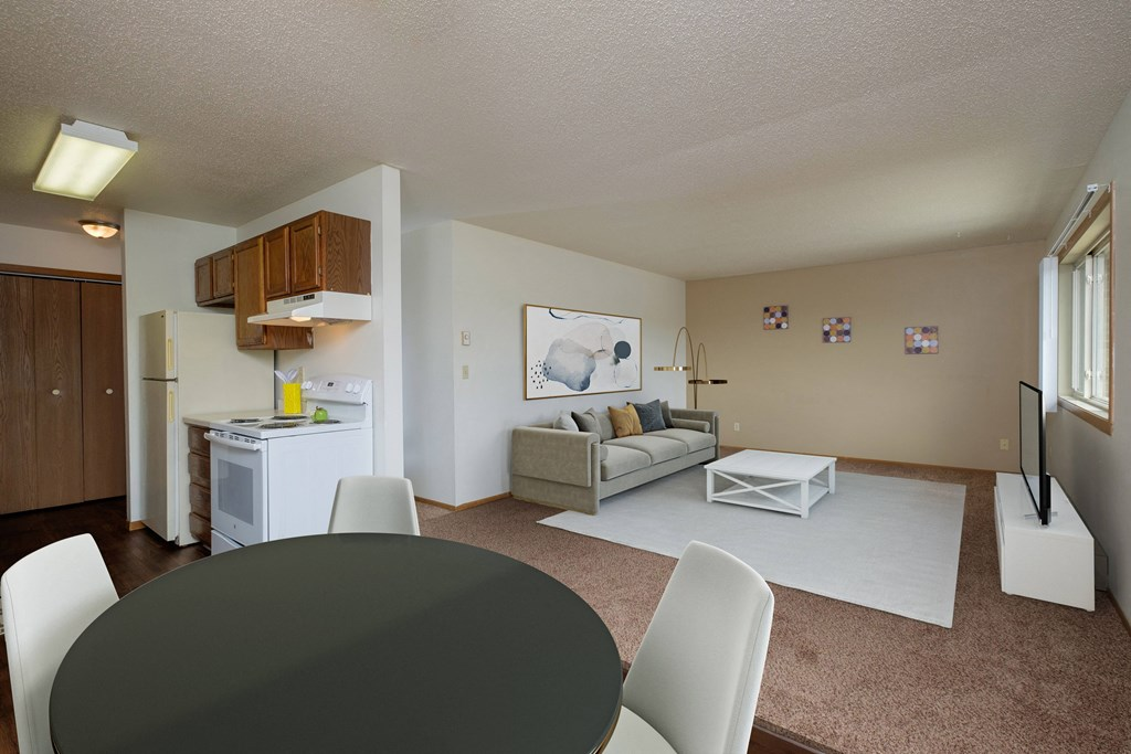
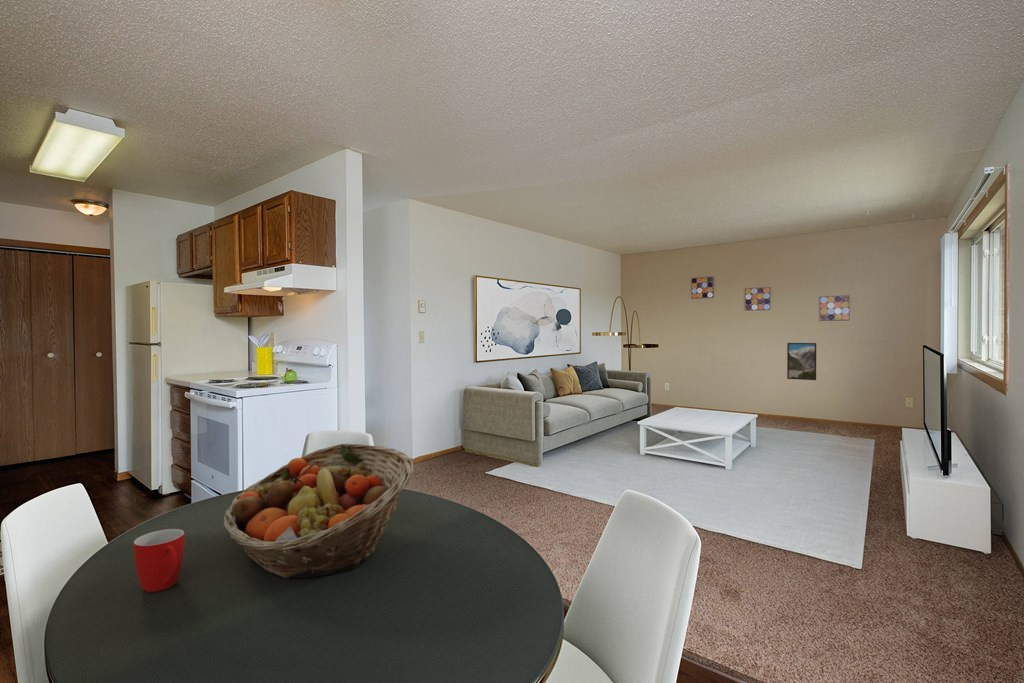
+ mug (163, 563)
+ fruit basket (322, 502)
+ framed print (801, 361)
